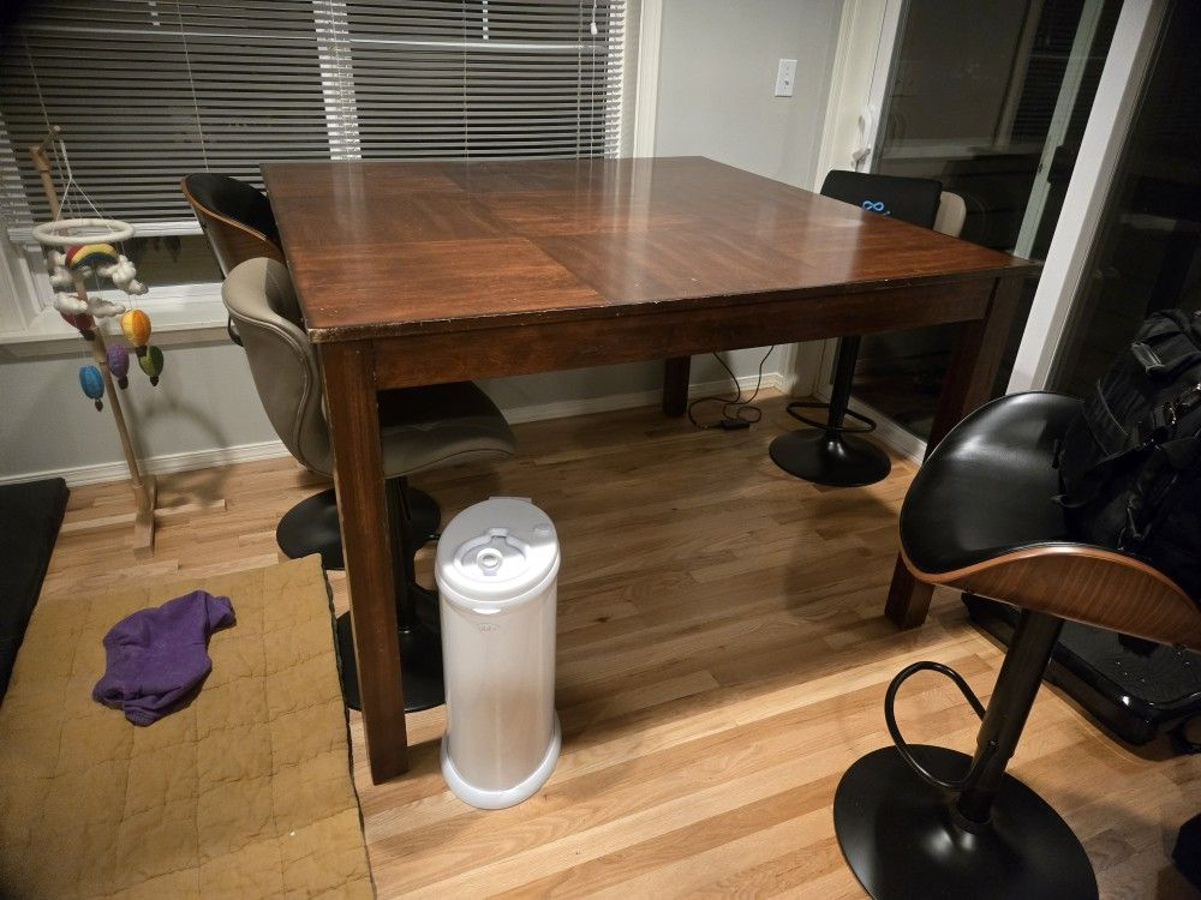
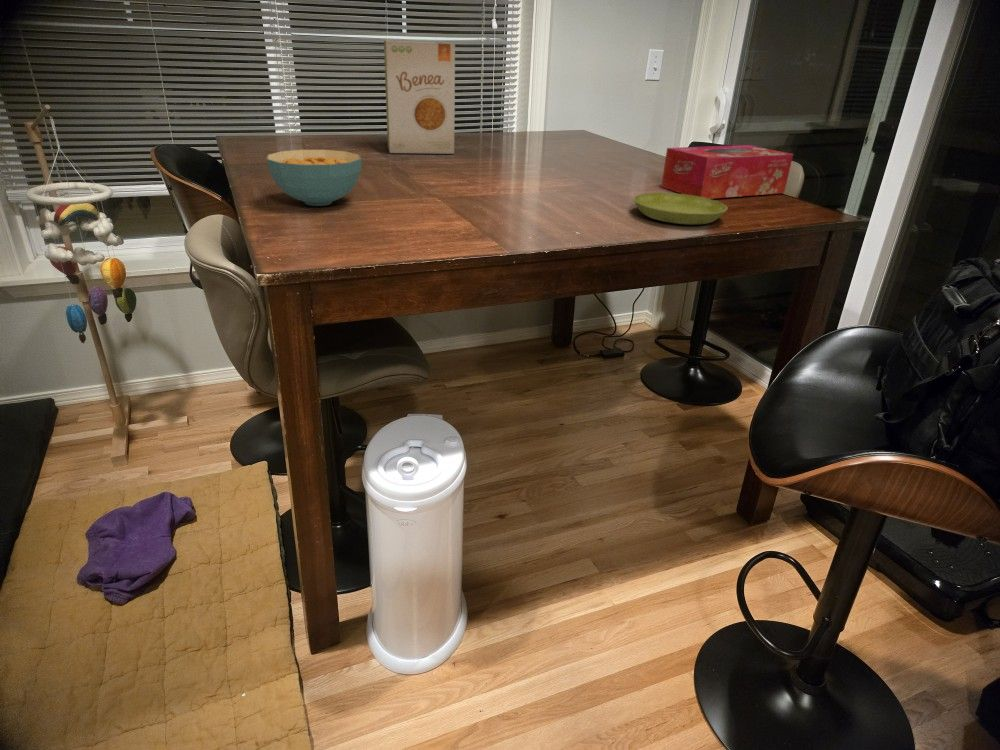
+ cereal bowl (316, 180)
+ saucer (678, 209)
+ tissue box (726, 170)
+ food box (419, 98)
